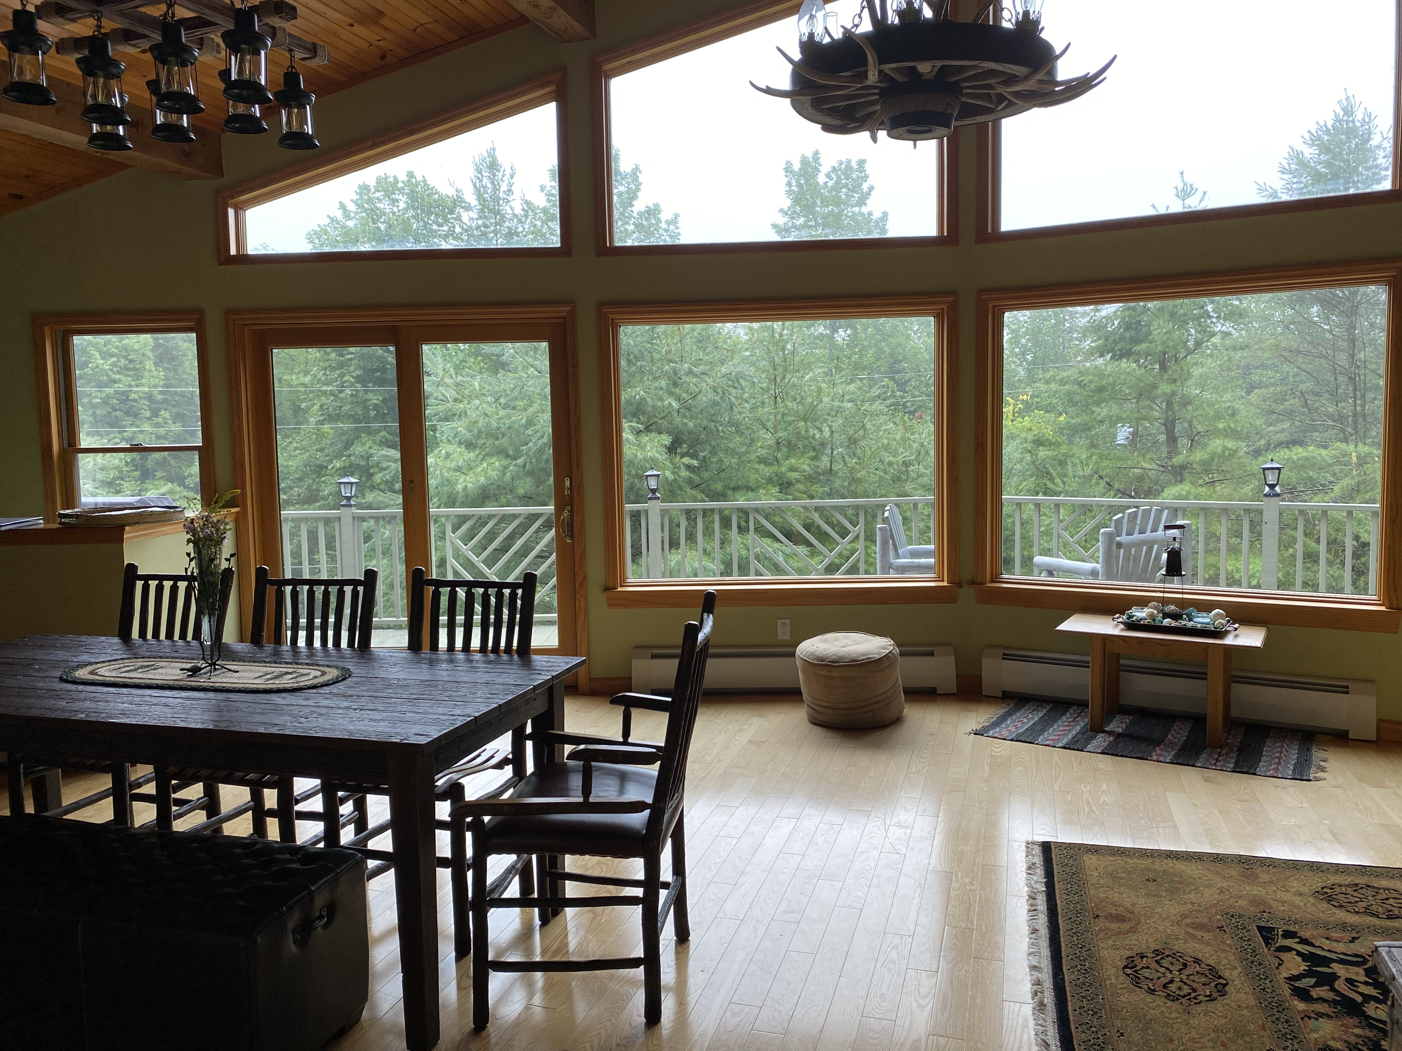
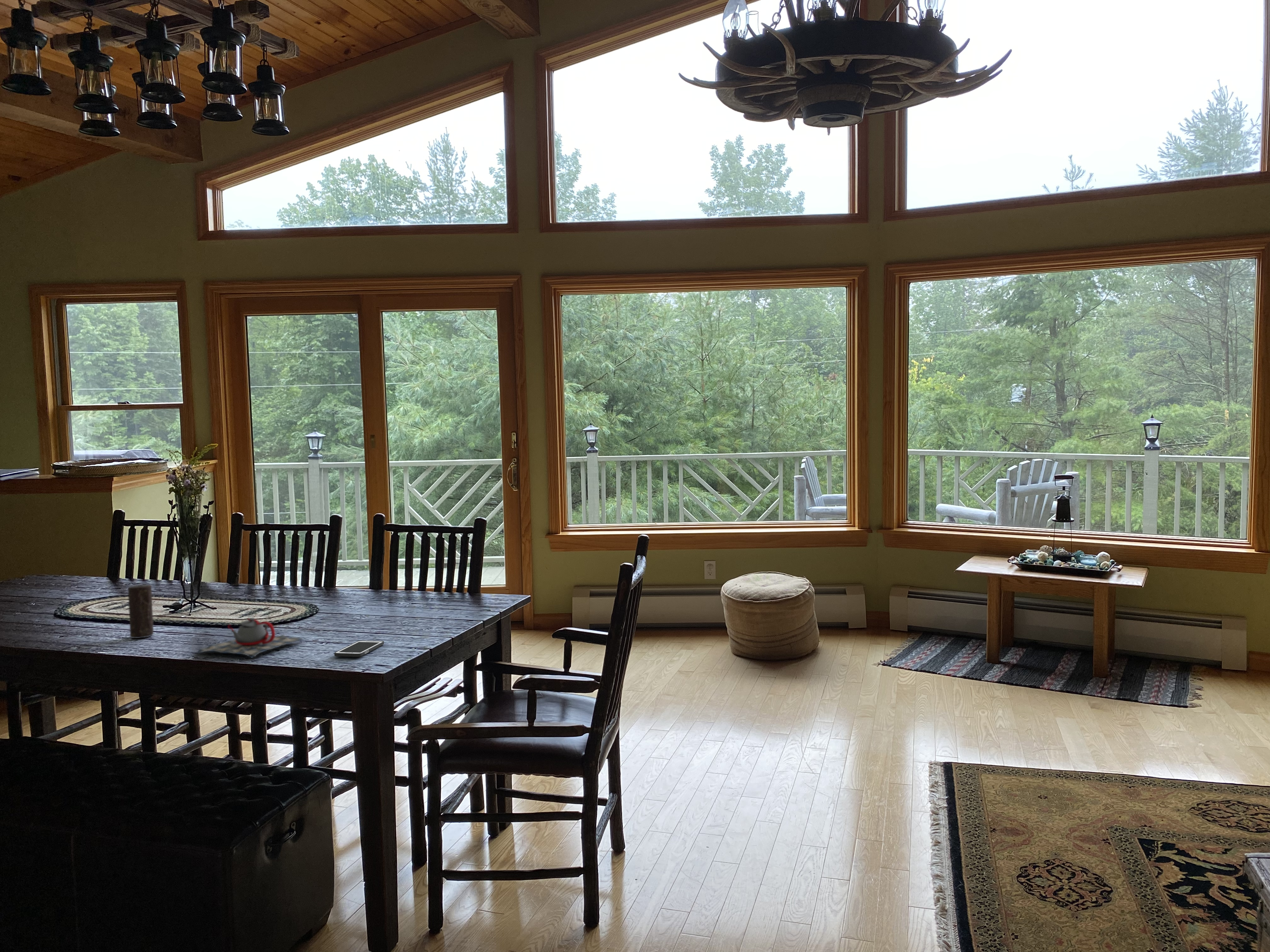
+ teapot (251, 632)
+ candle (141, 611)
+ cell phone (360, 649)
